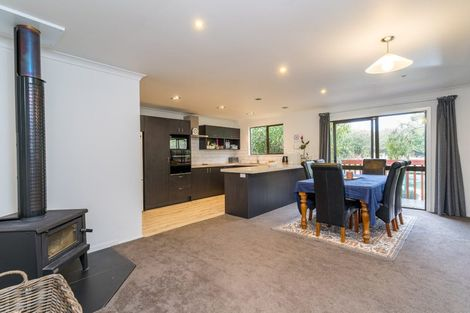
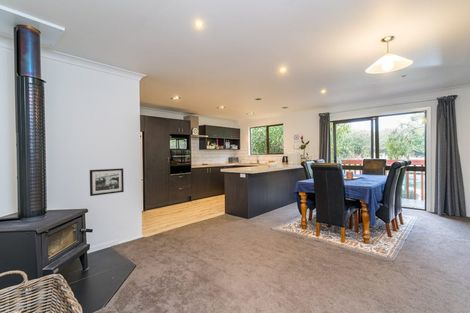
+ picture frame (107, 181)
